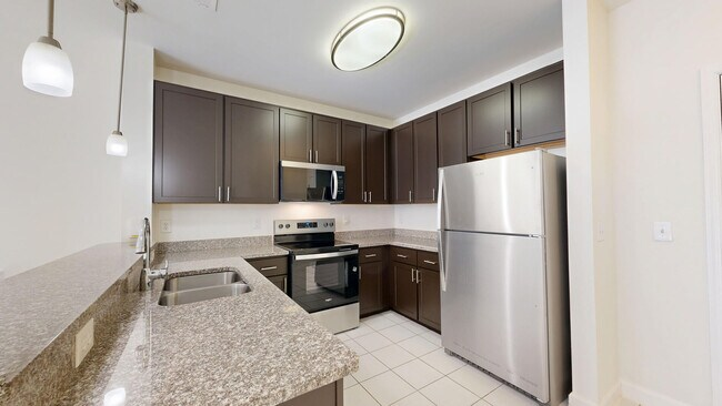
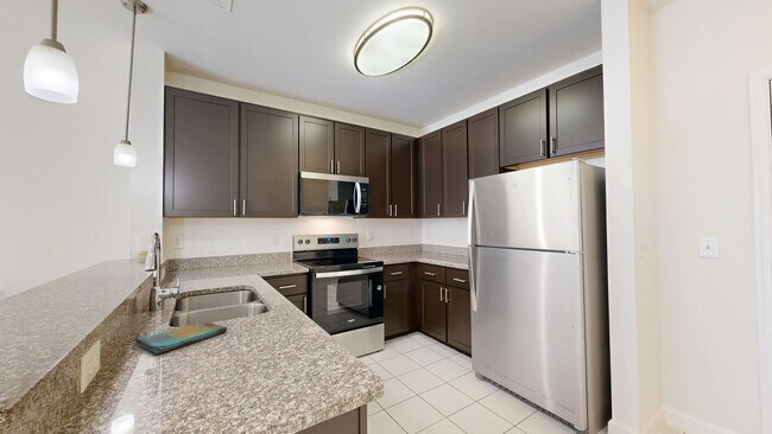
+ dish towel (183, 334)
